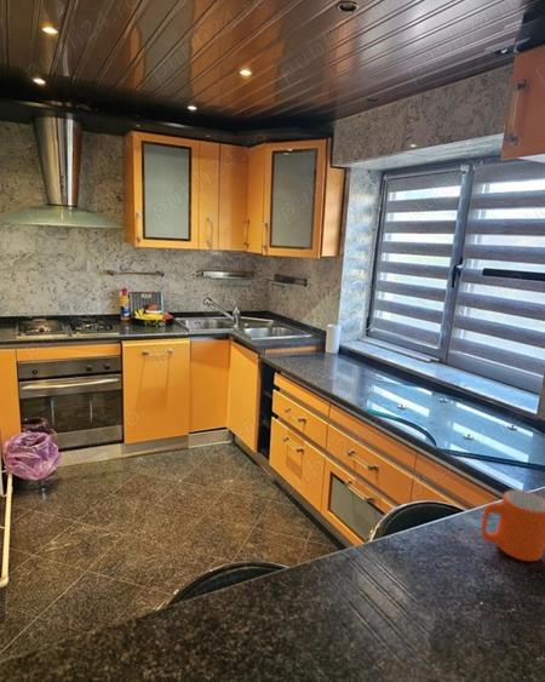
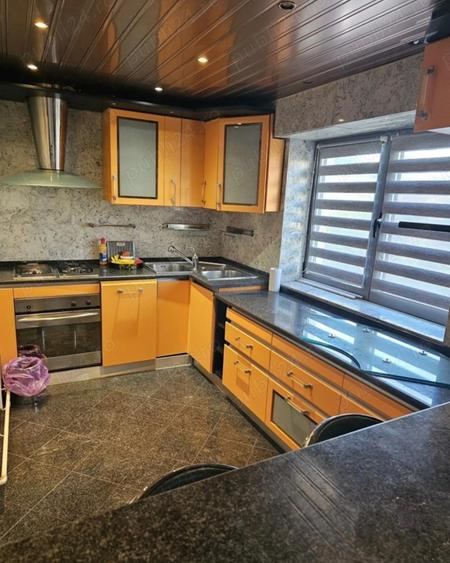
- mug (517, 526)
